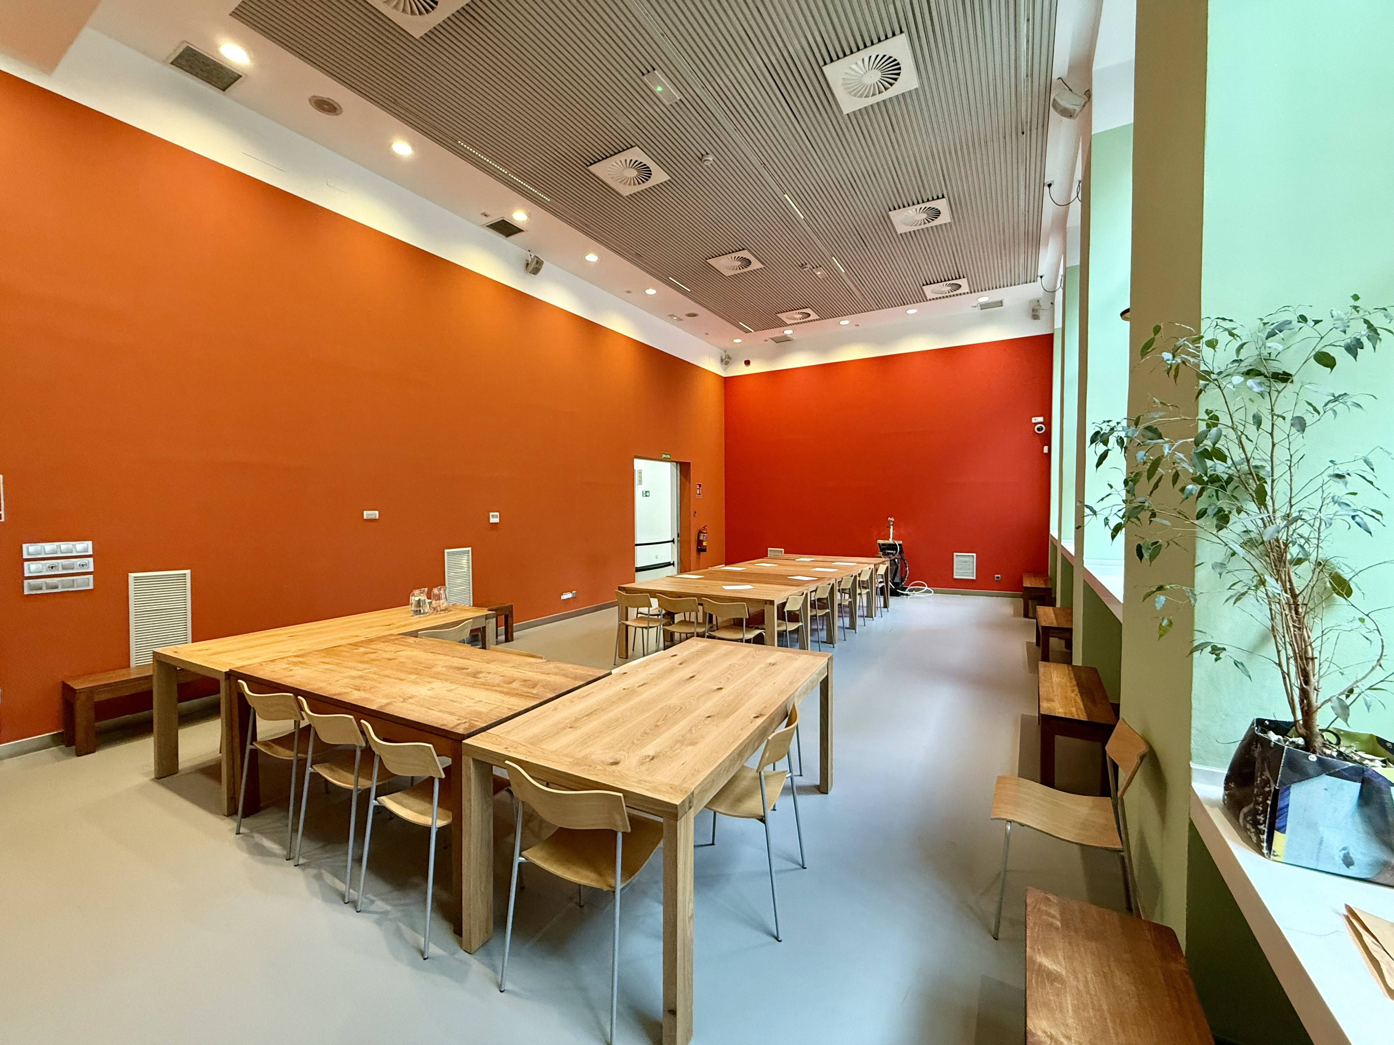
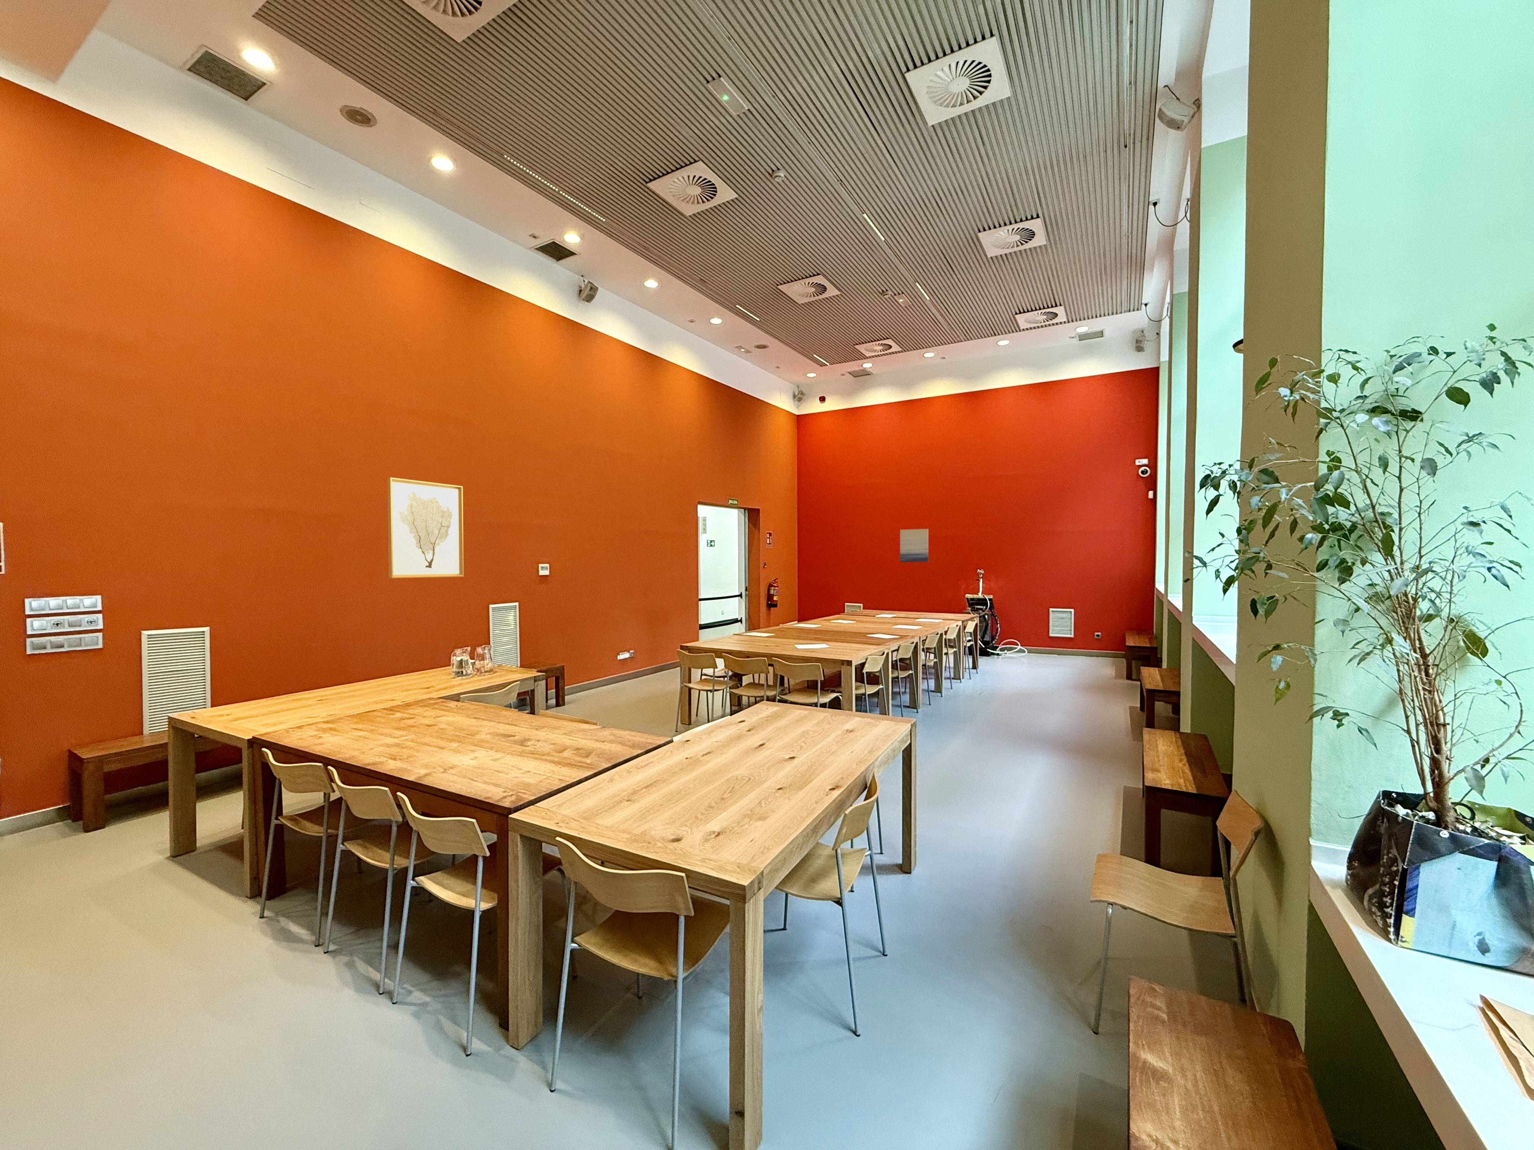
+ wall art (428, 530)
+ wall art (914, 546)
